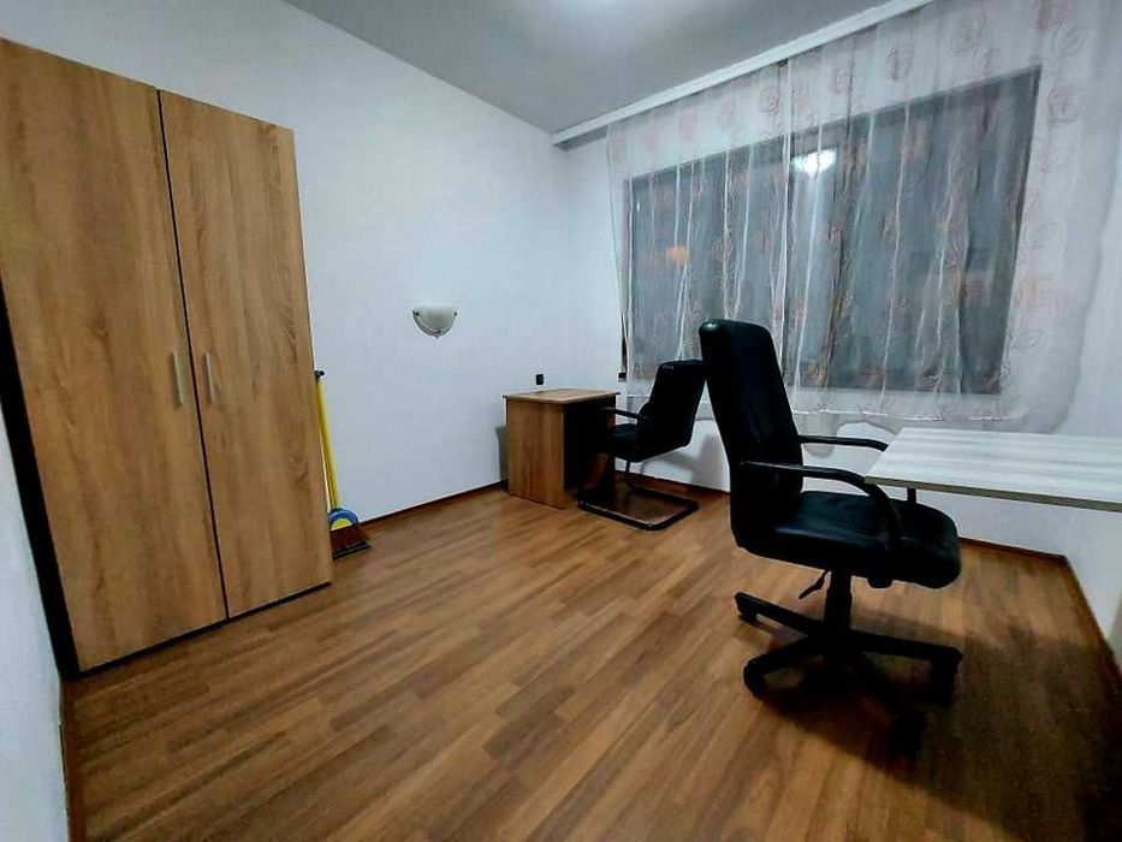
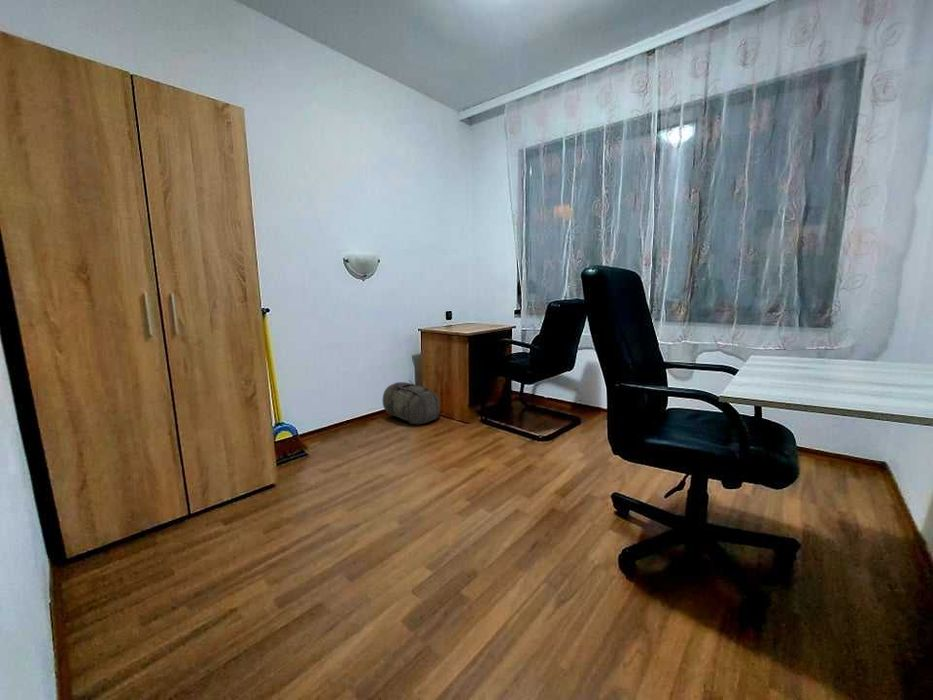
+ backpack (412, 399)
